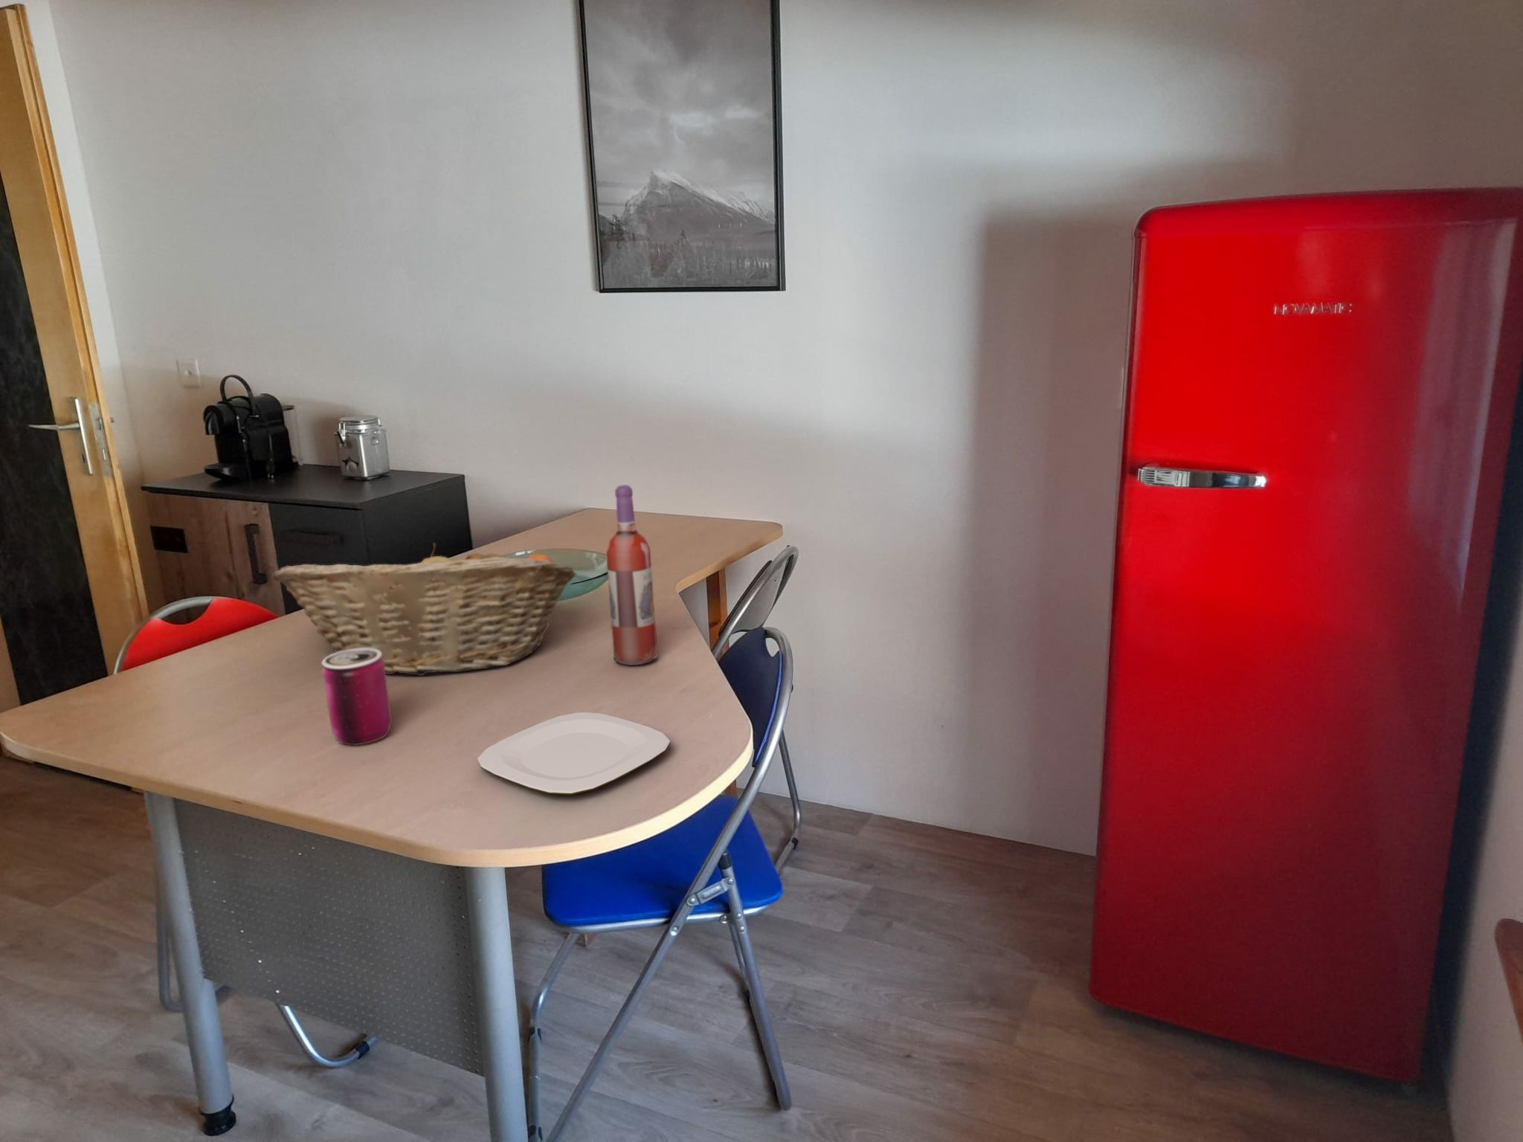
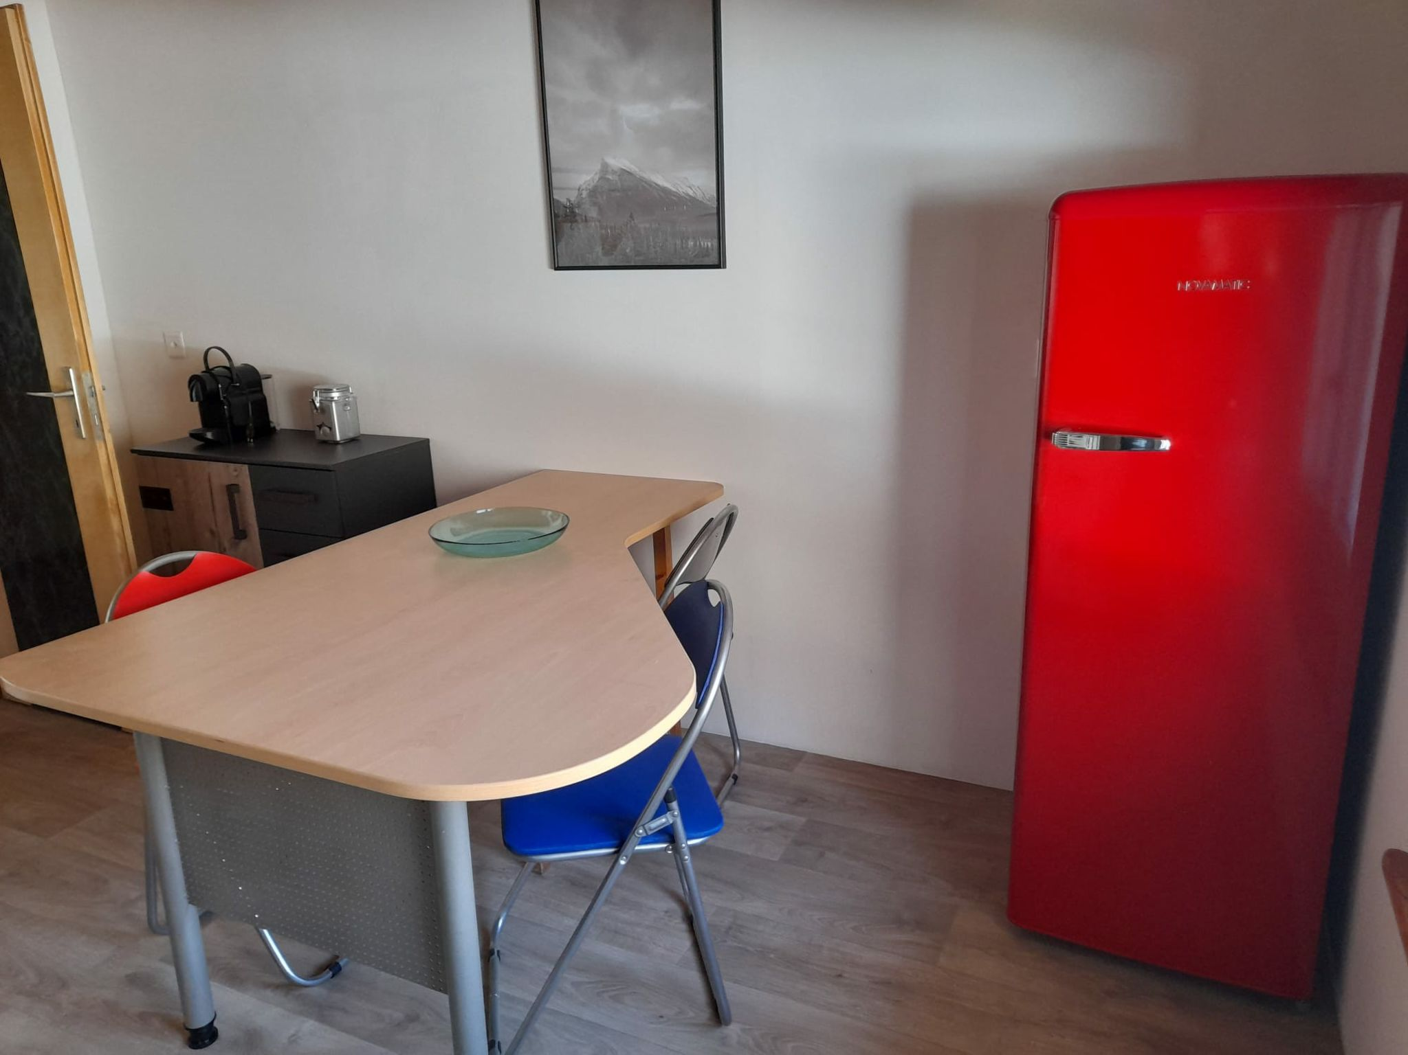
- plate (574, 753)
- can (357, 697)
- fruit basket (431, 595)
- wine bottle (630, 575)
